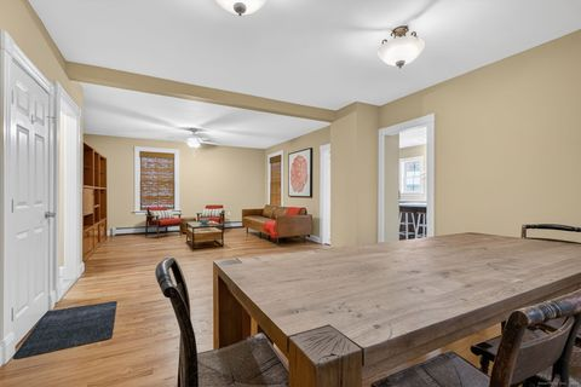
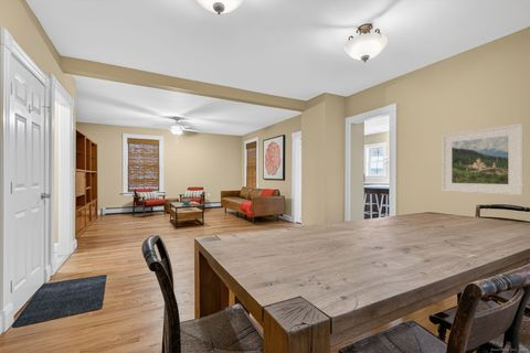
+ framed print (477, 161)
